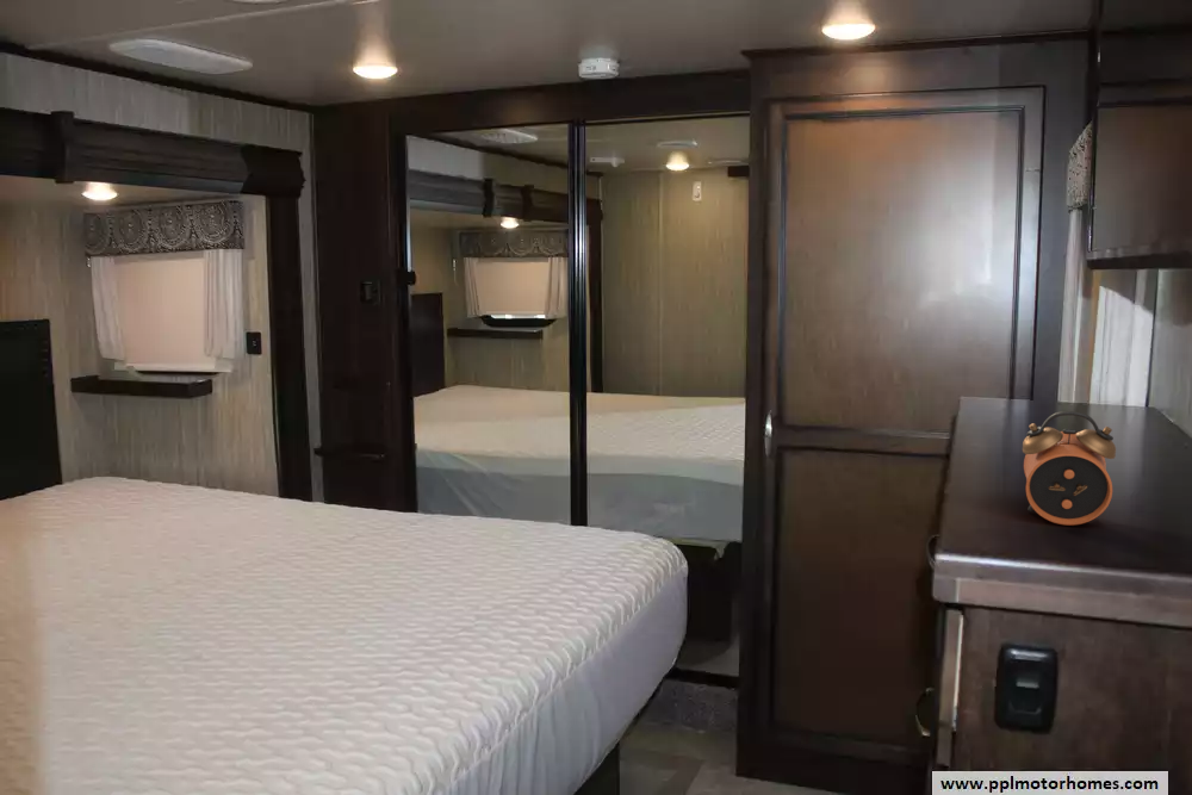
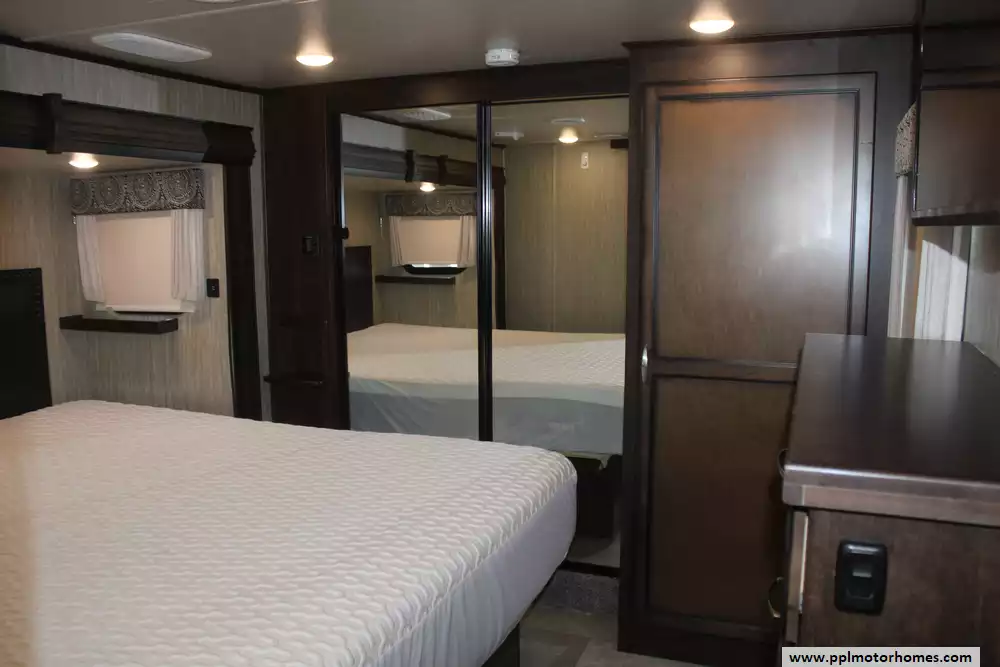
- alarm clock (1067, 465)
